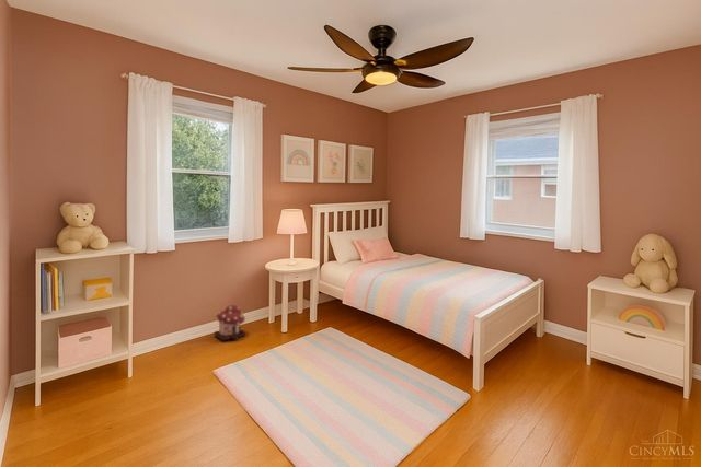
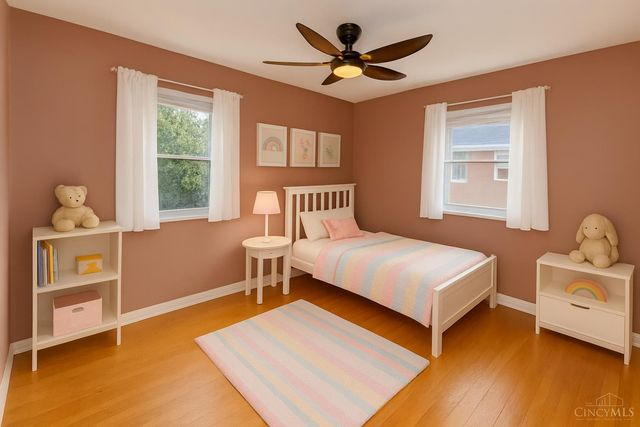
- toy house (230, 320)
